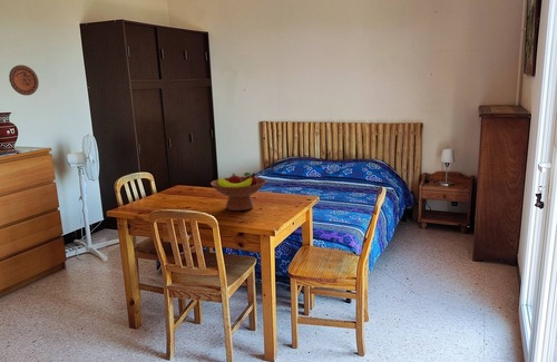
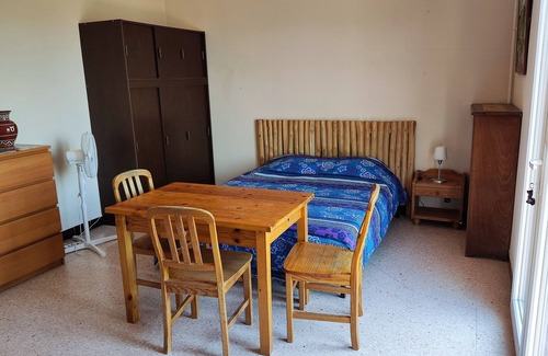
- fruit bowl (238, 189)
- decorative plate (23, 80)
